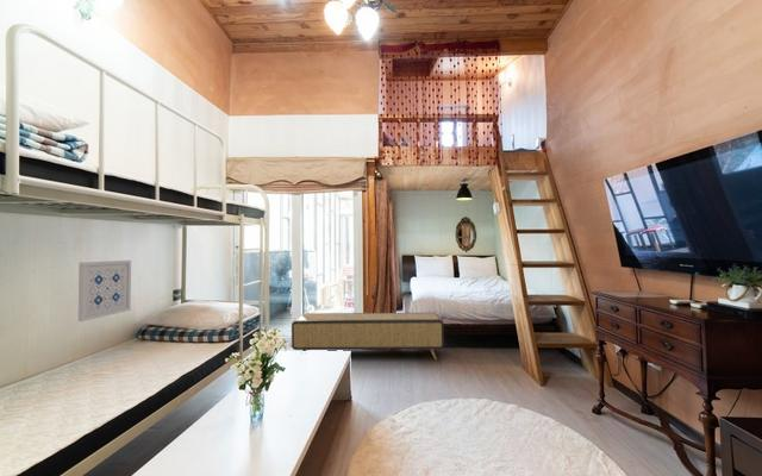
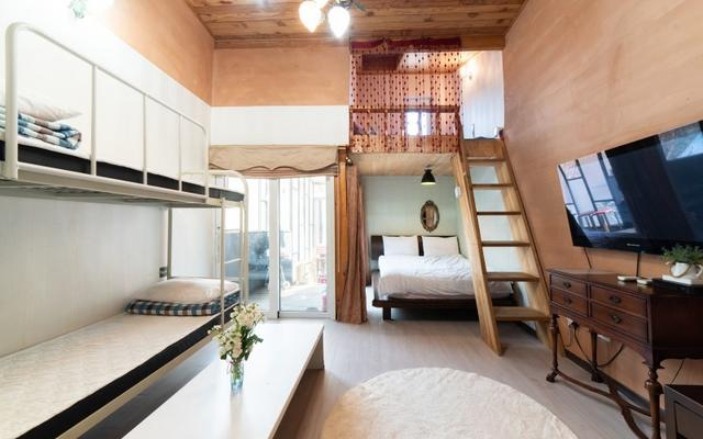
- storage bench (368, 336)
- wall art (106, 288)
